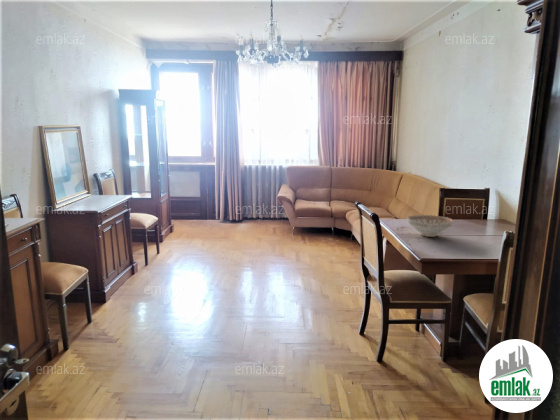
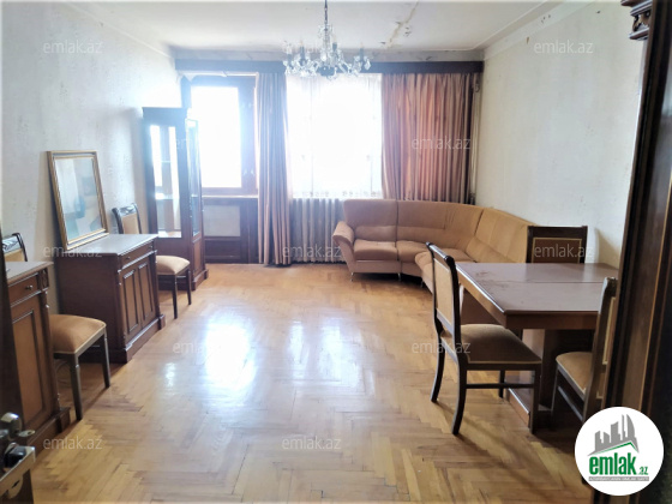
- decorative bowl (429, 226)
